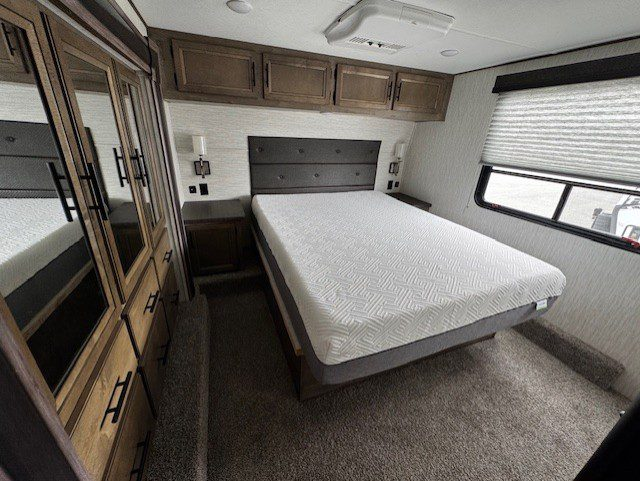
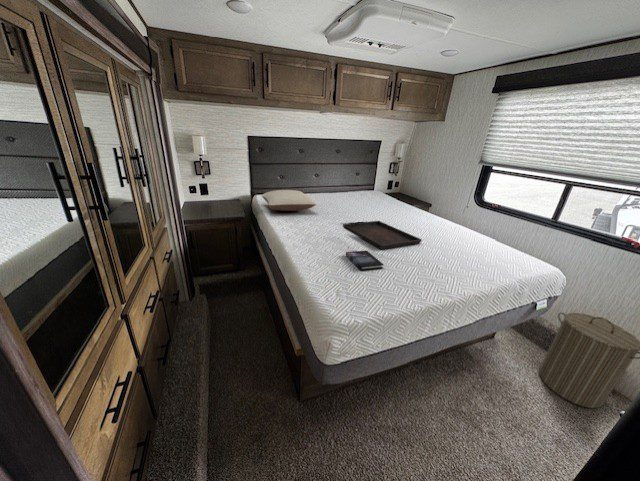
+ book (363, 259)
+ laundry hamper (586, 354)
+ pillow (287, 200)
+ serving tray (379, 233)
